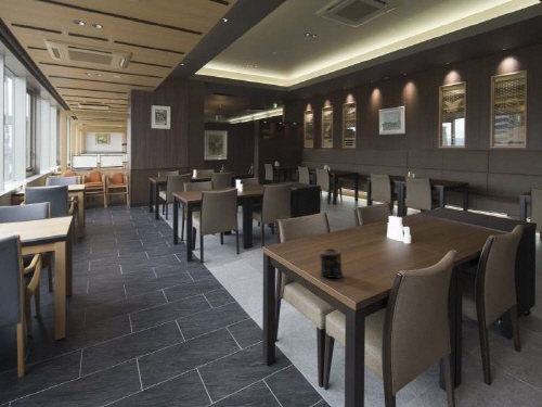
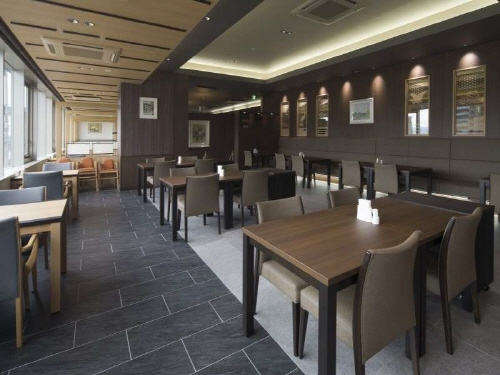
- candle (332, 262)
